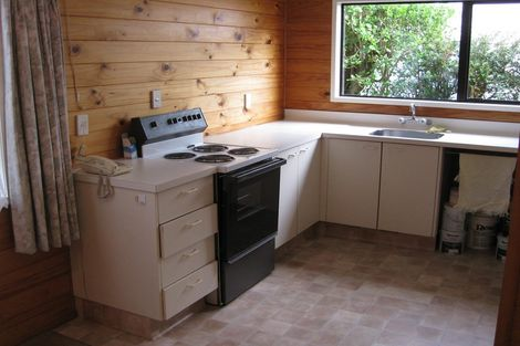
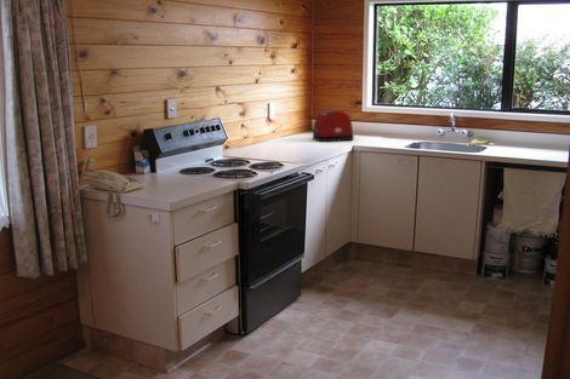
+ toaster (332, 125)
